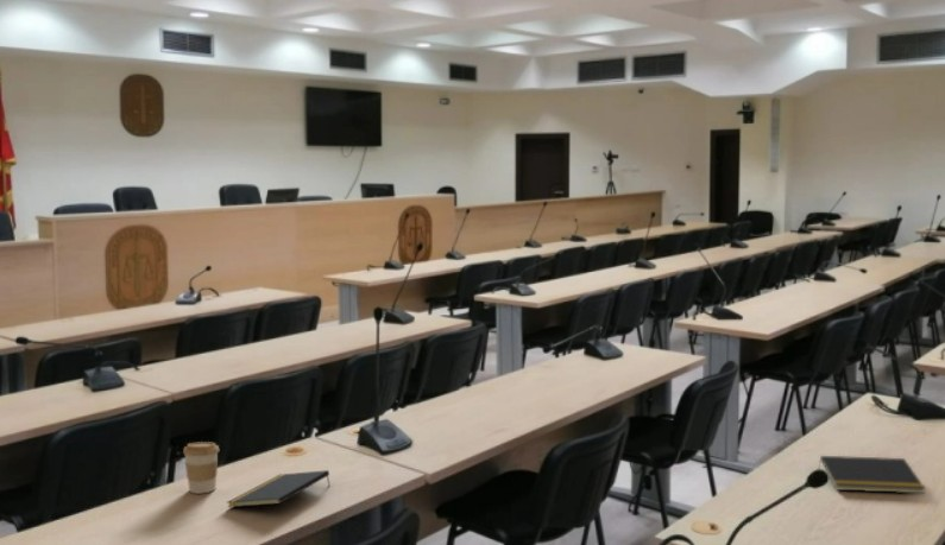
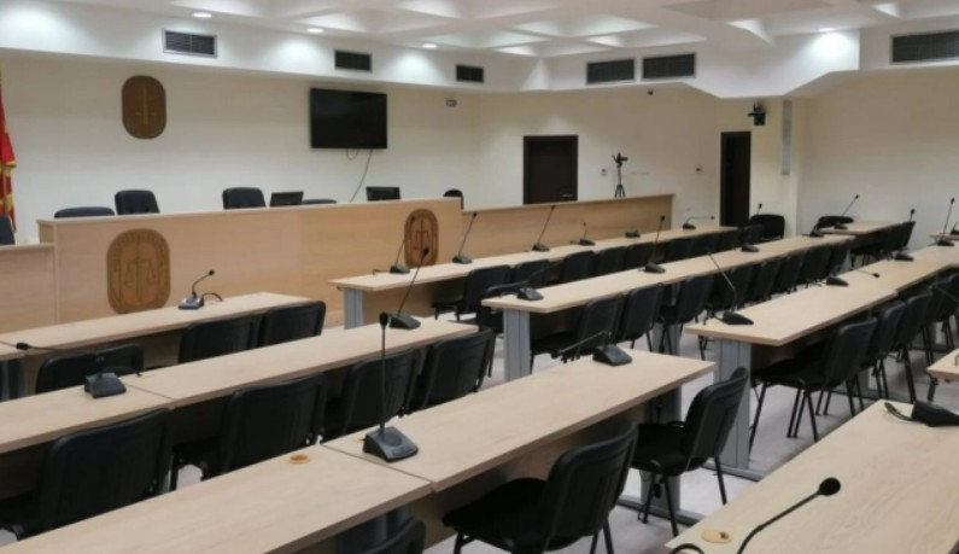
- notepad (870, 473)
- coffee cup (201, 465)
- notepad (279, 488)
